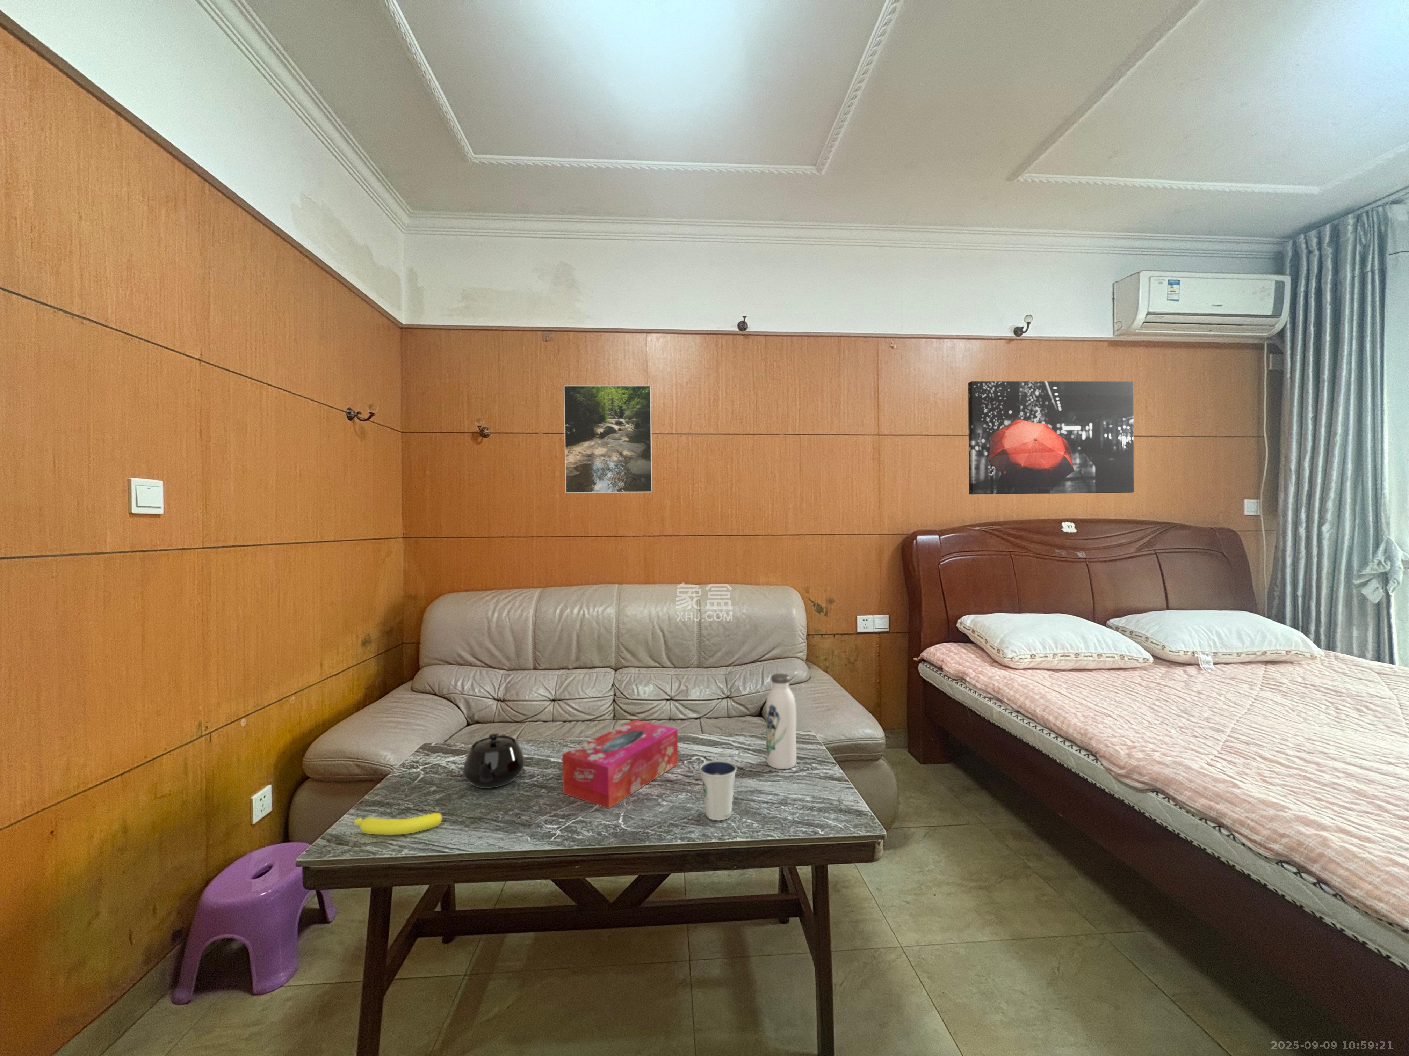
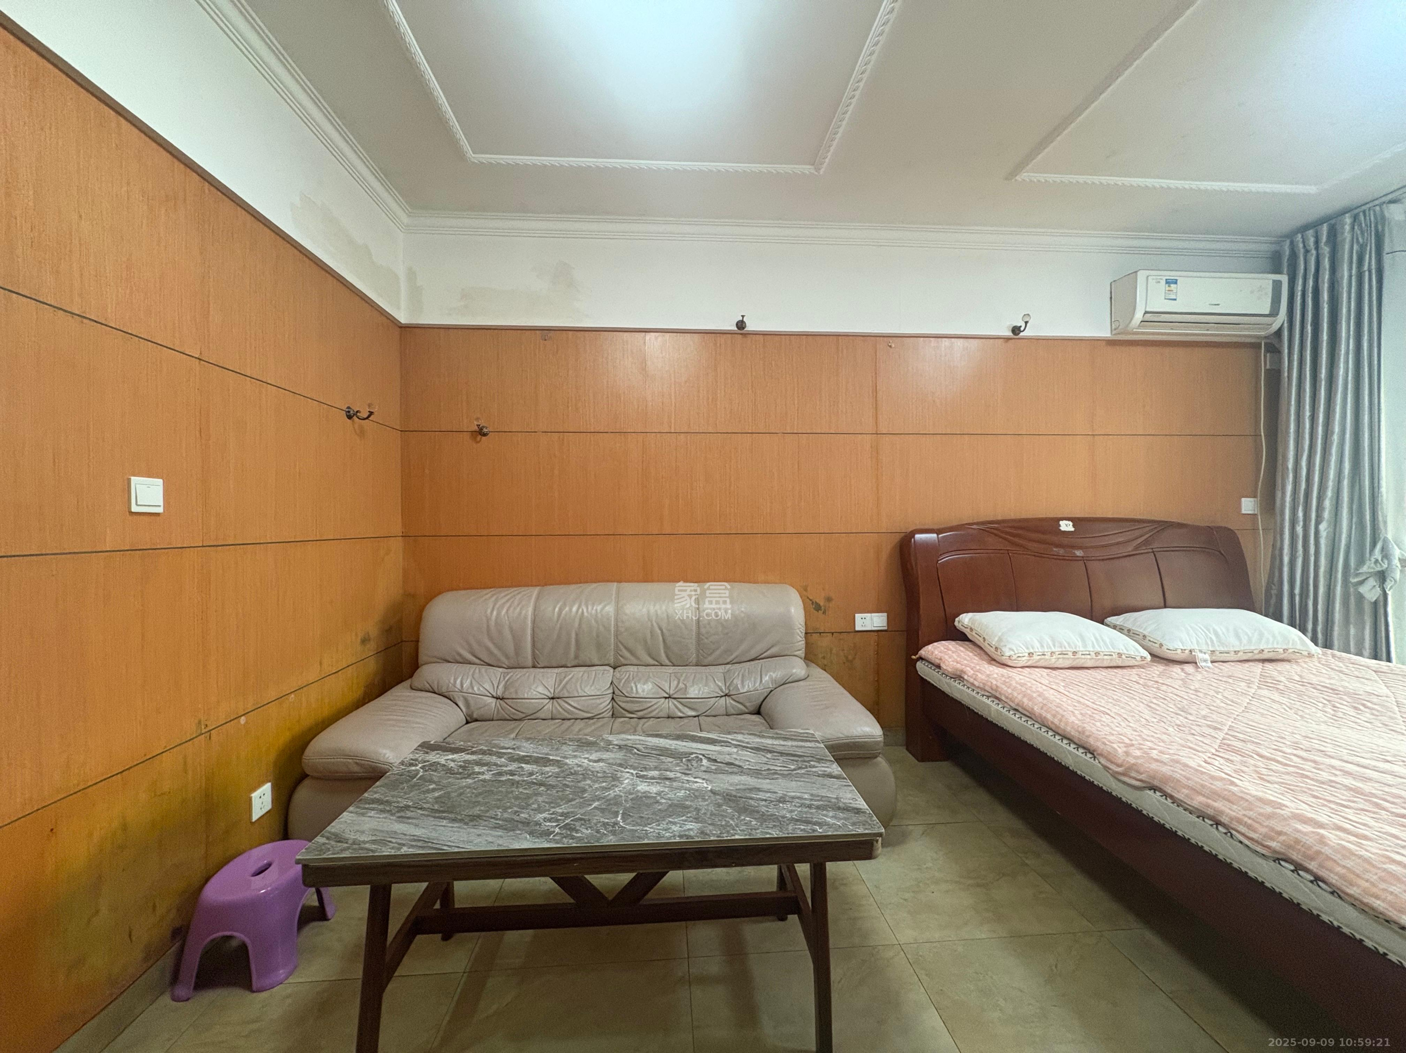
- dixie cup (718, 791)
- wall art (1051, 437)
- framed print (608, 439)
- tissue box (624, 759)
- water bottle (781, 719)
- teapot (494, 758)
- banana (397, 823)
